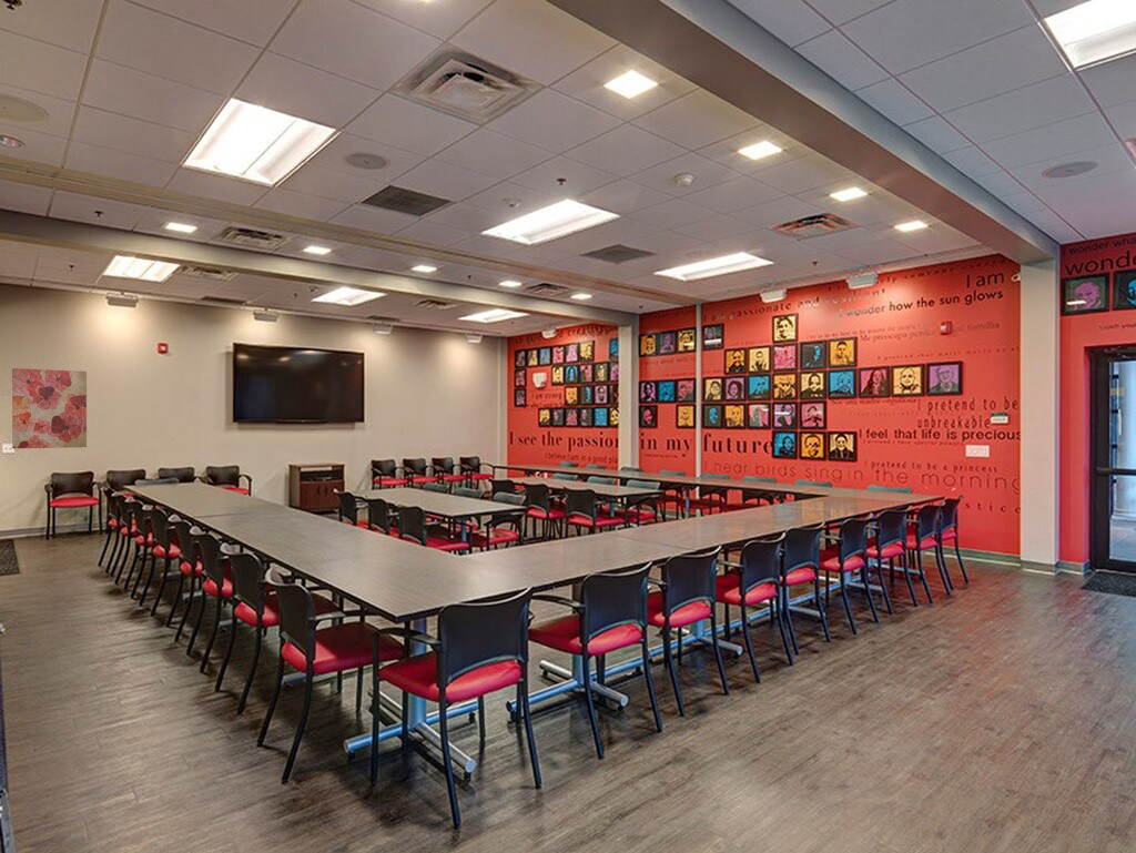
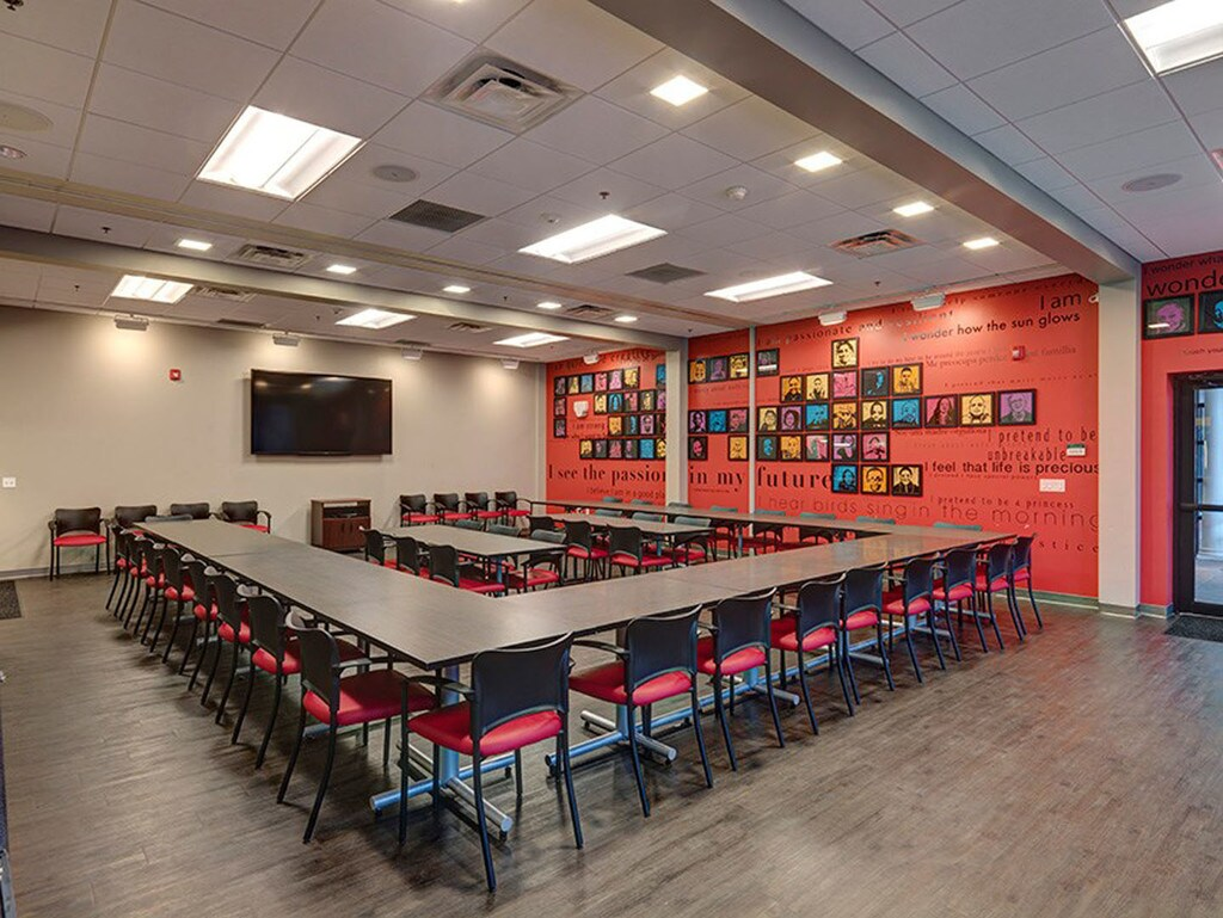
- wall art (50, 408)
